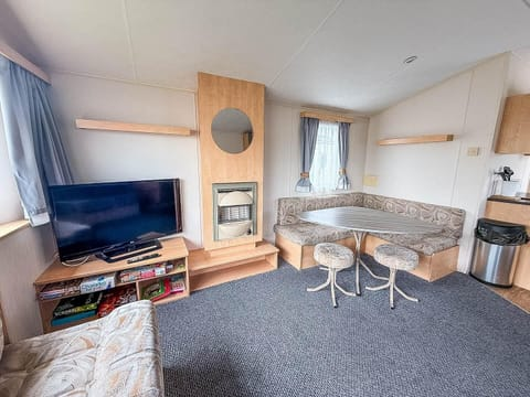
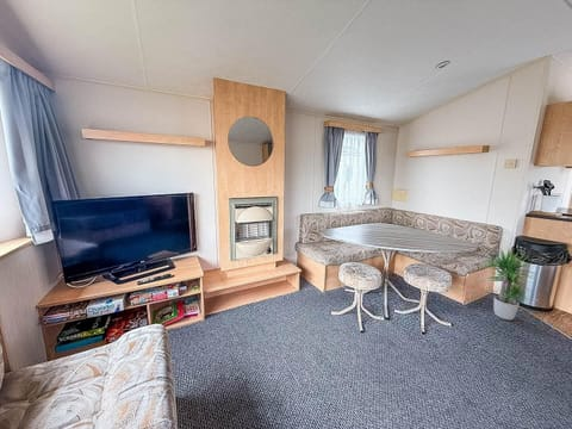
+ potted plant (505, 282)
